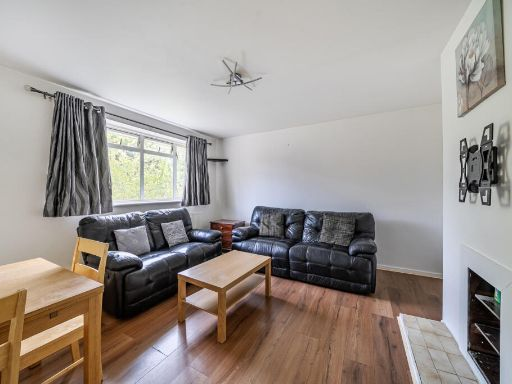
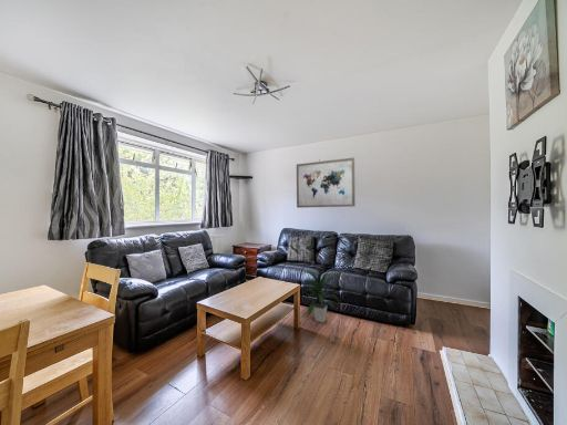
+ wall art (323, 184)
+ indoor plant (318, 293)
